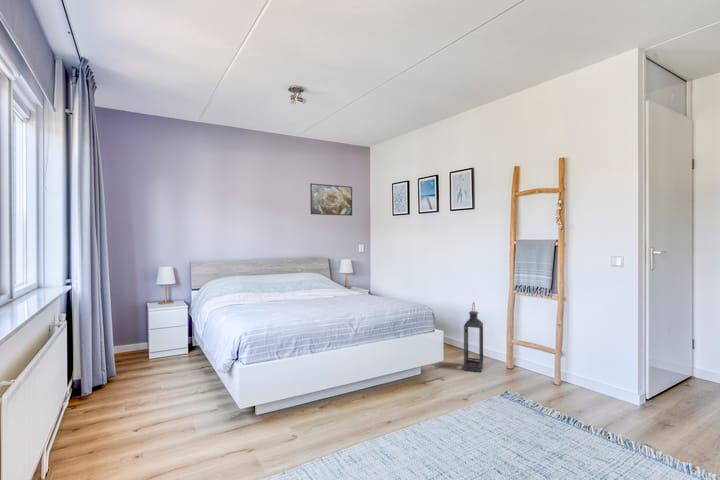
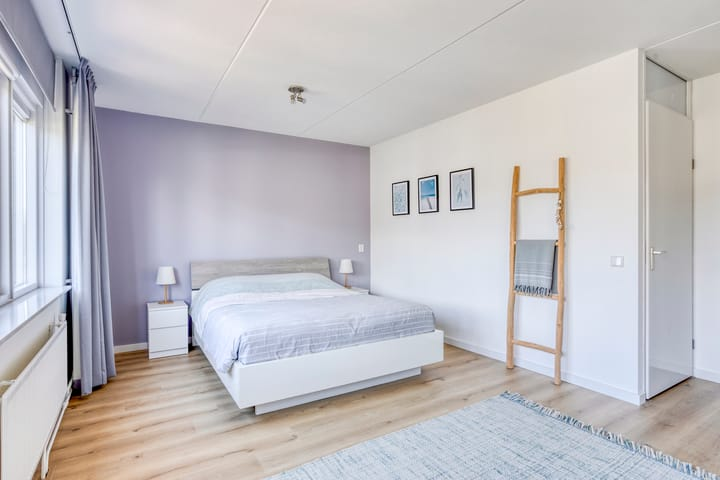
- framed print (331, 200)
- lantern (467, 335)
